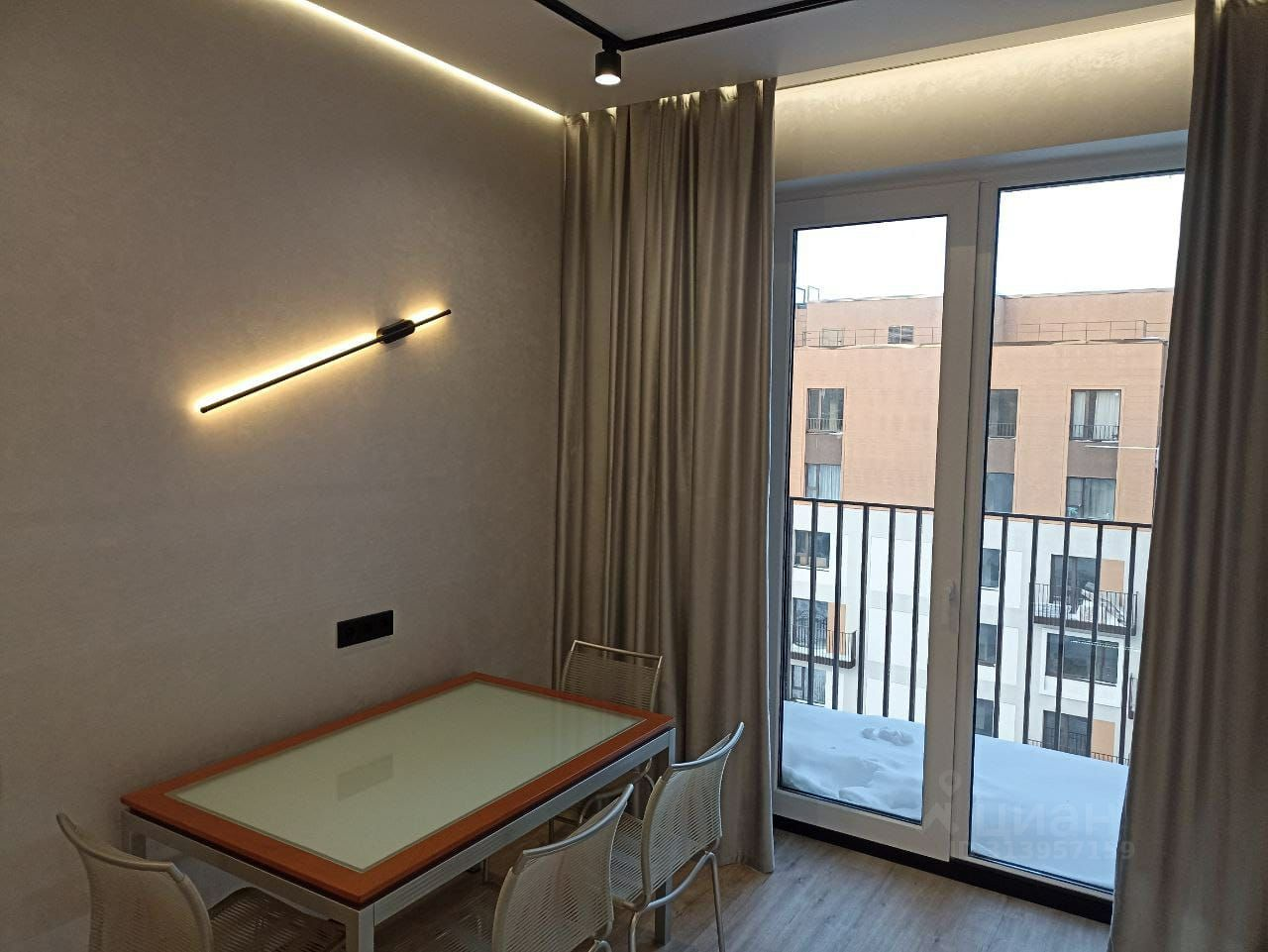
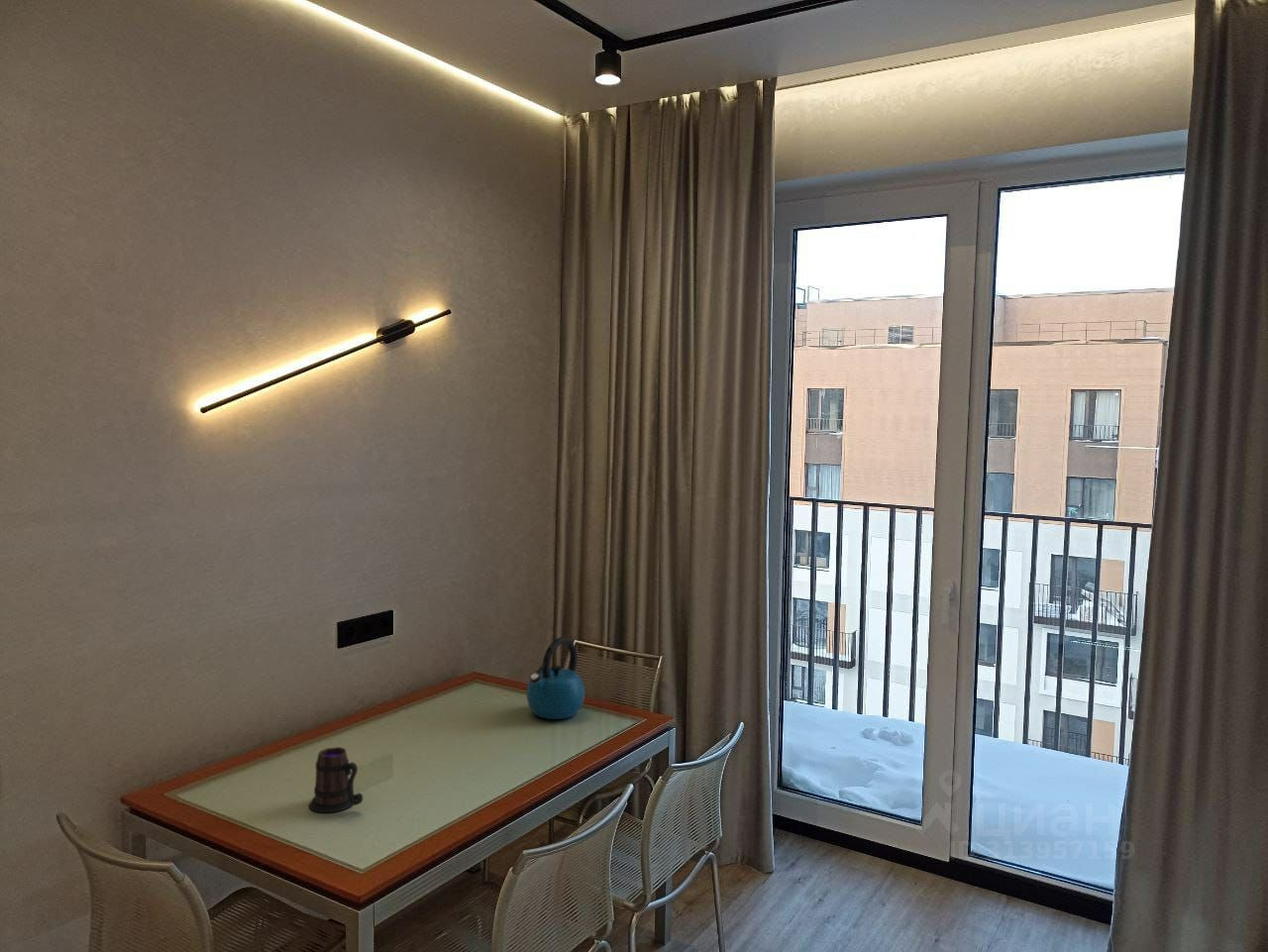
+ mug (338, 779)
+ kettle (554, 677)
